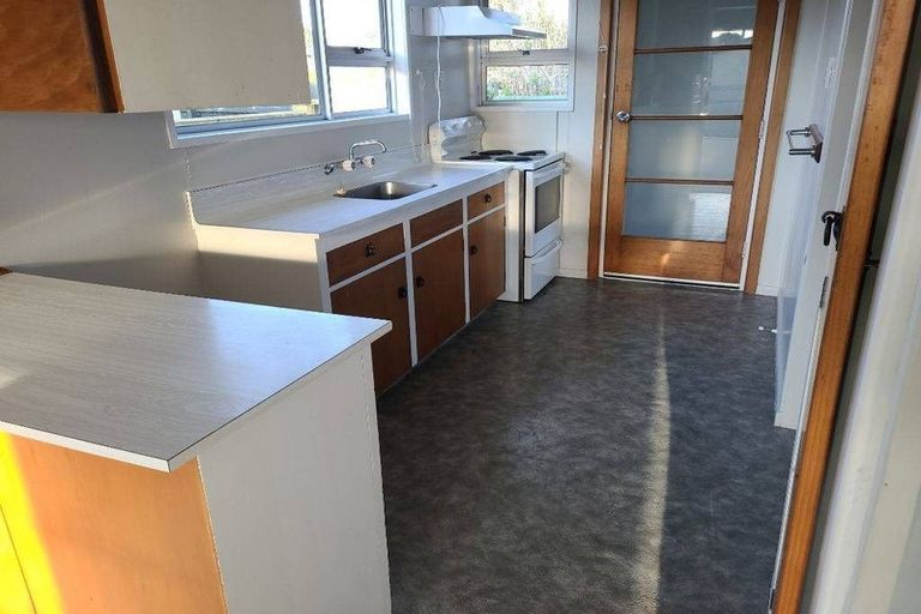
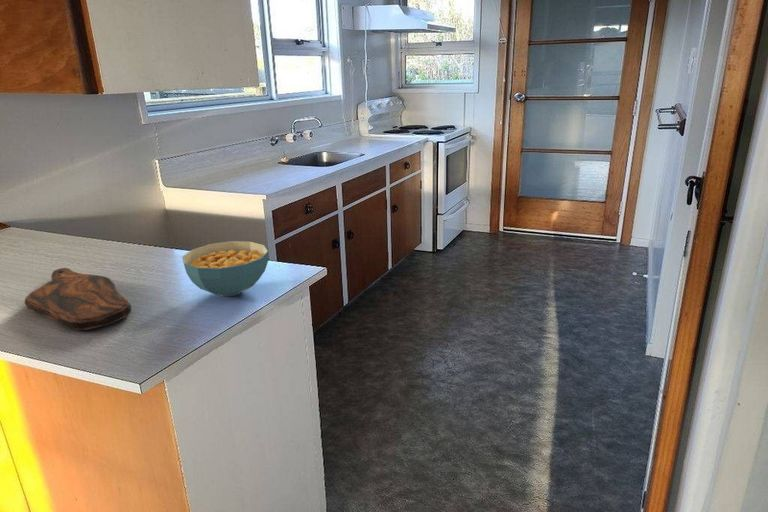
+ cereal bowl (228, 272)
+ cutting board (73, 295)
